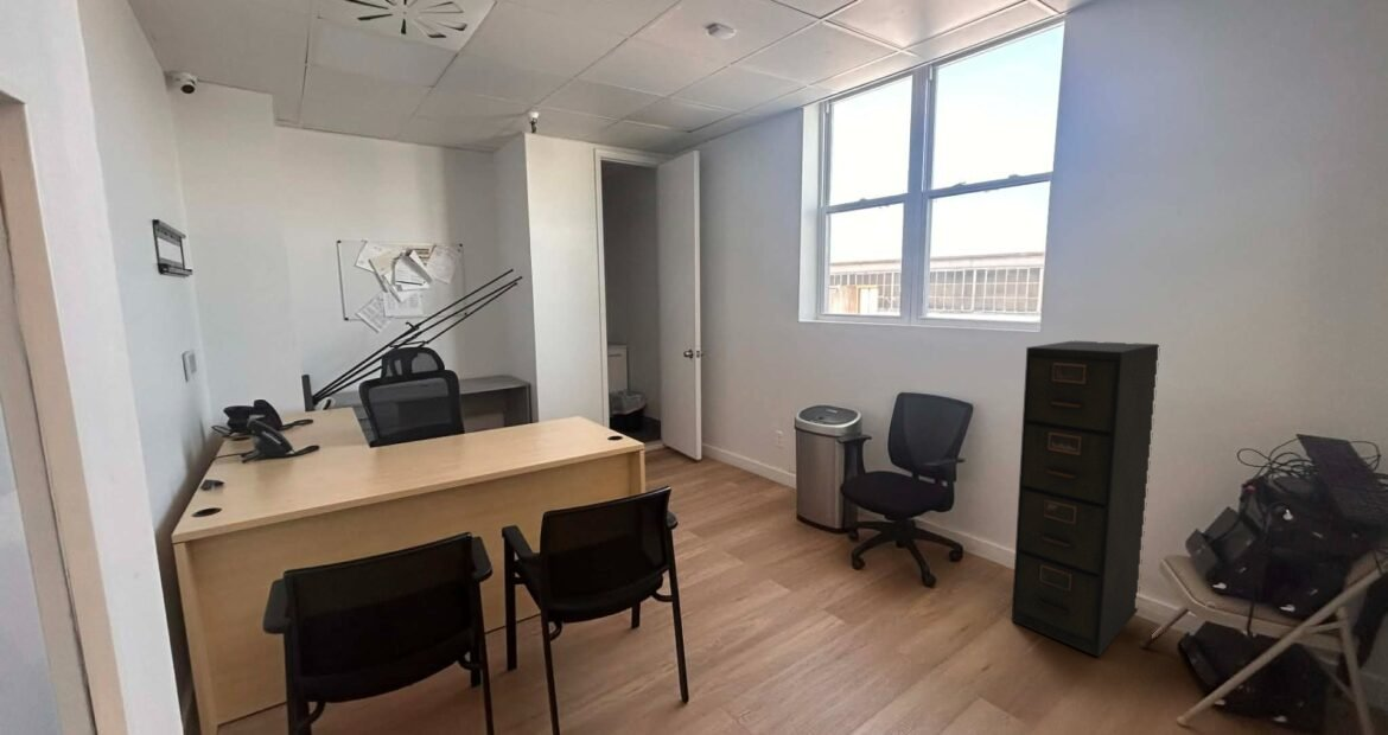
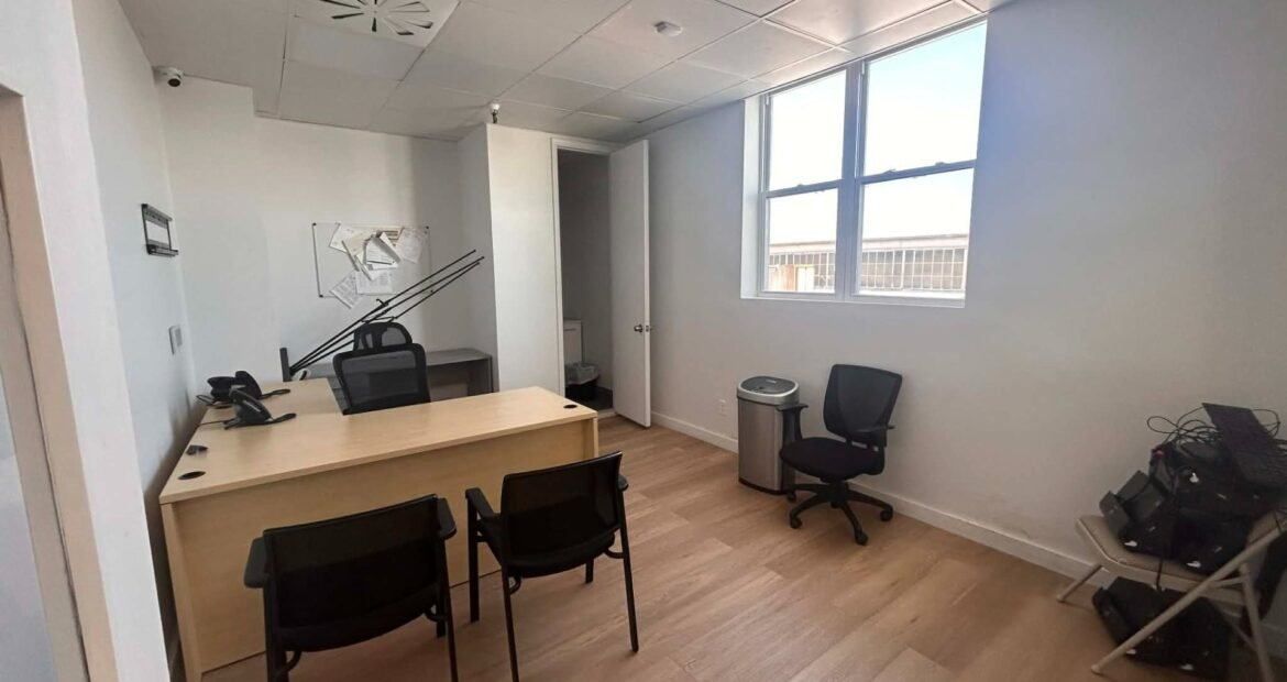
- filing cabinet (1082, 485)
